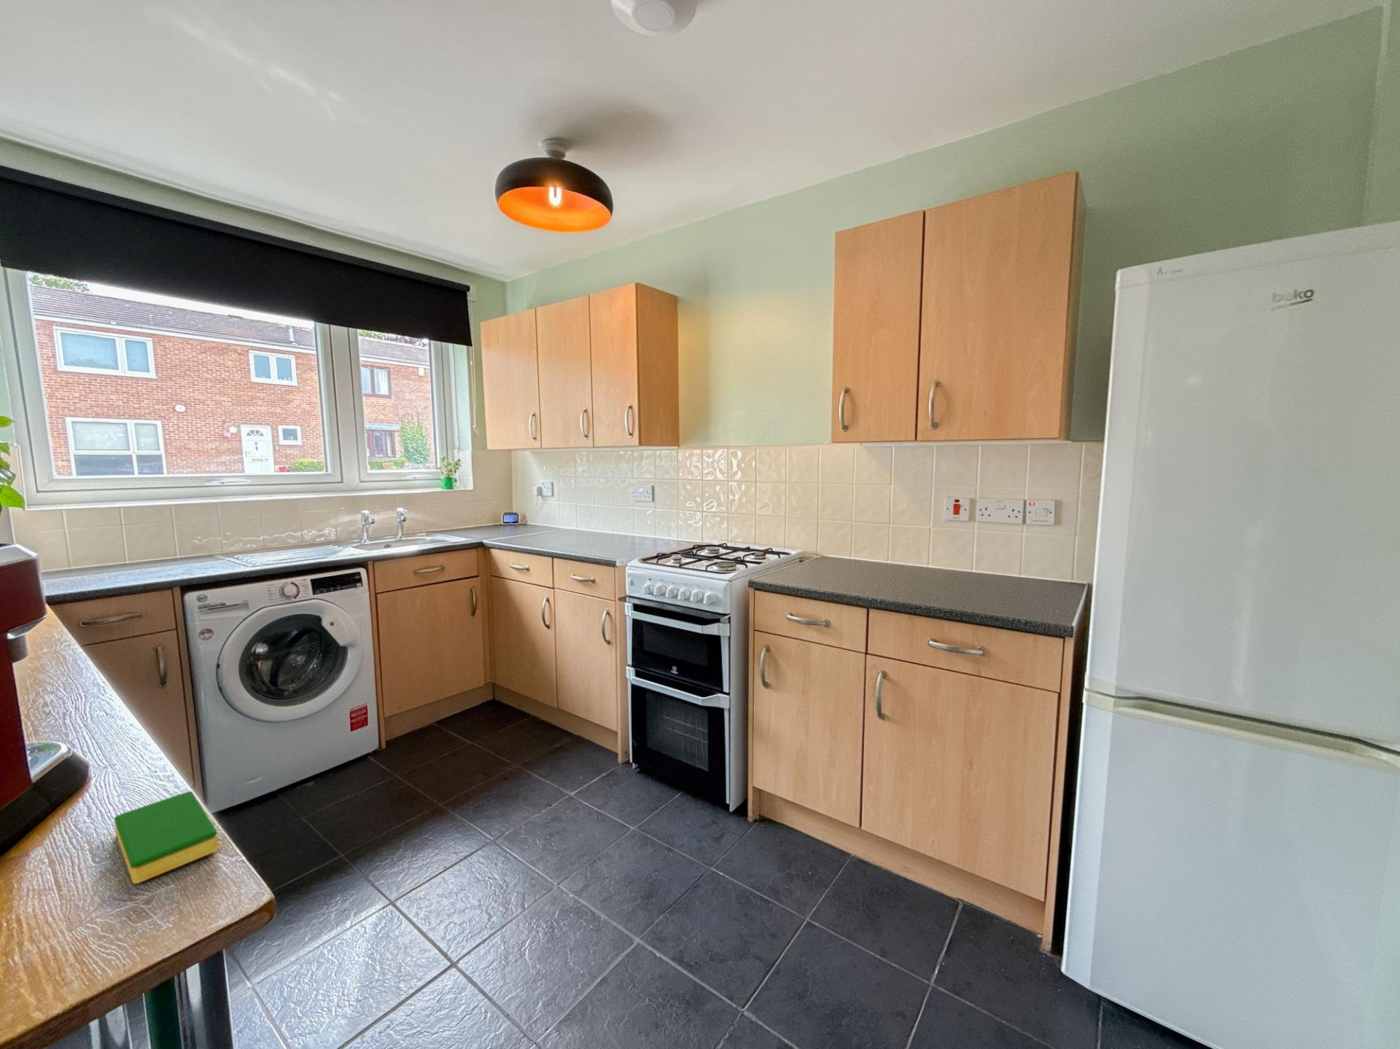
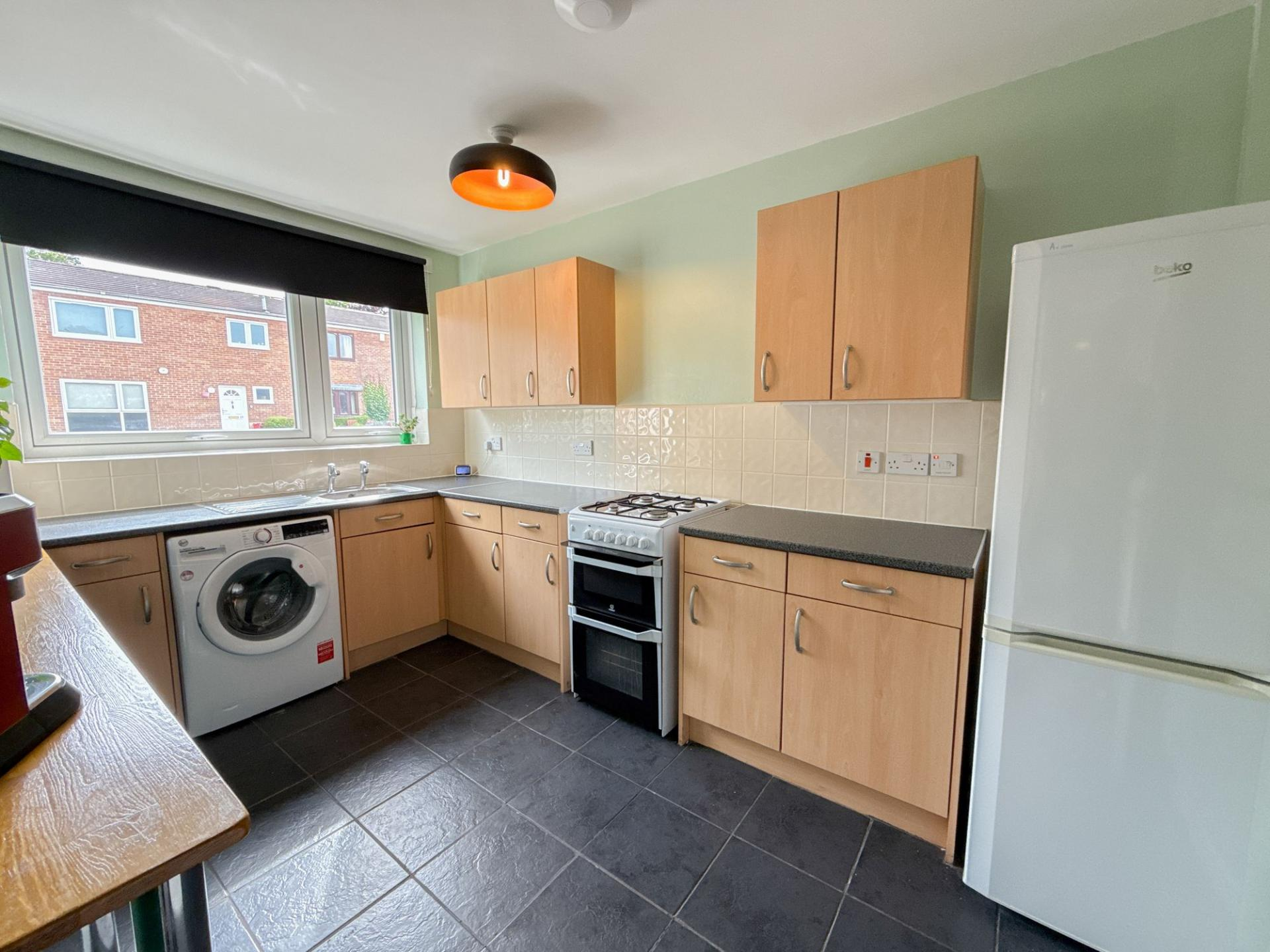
- dish sponge (164, 833)
